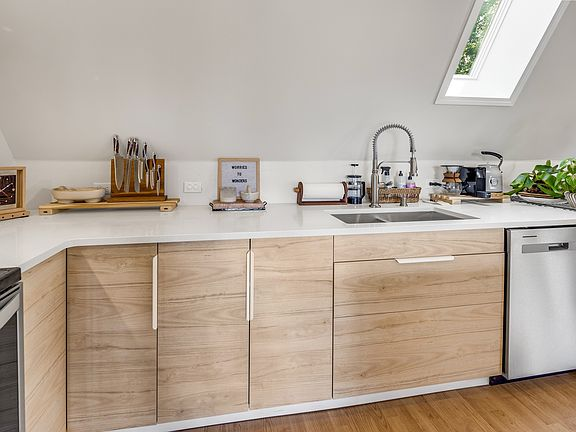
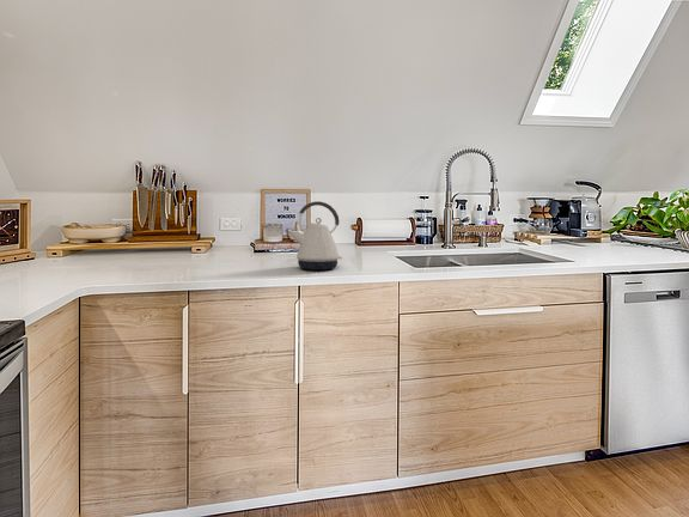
+ kettle (316, 235)
